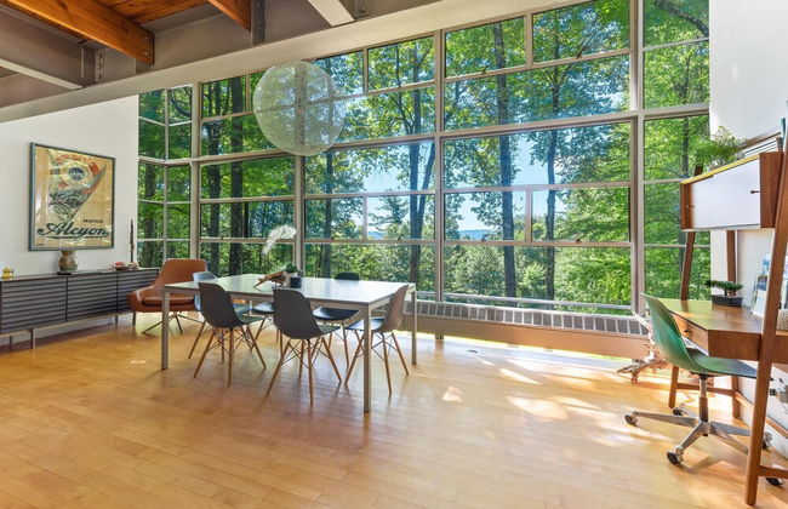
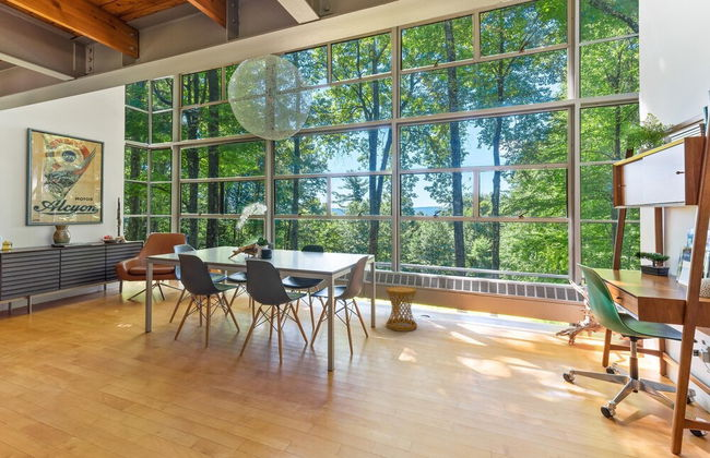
+ side table (400, 308)
